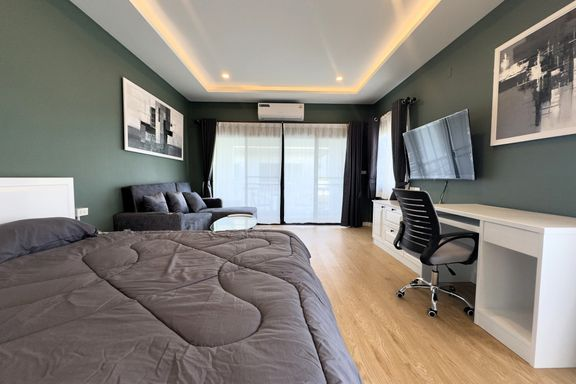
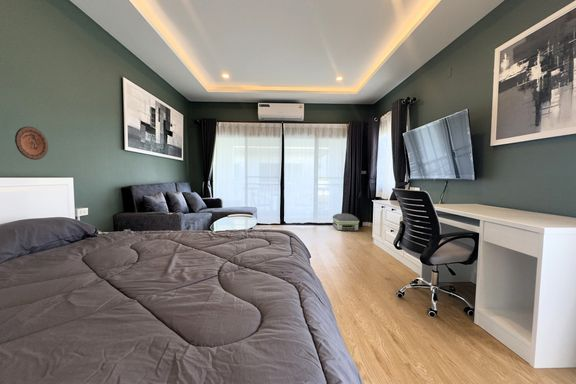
+ decorative plate (31, 143)
+ air purifier (345, 221)
